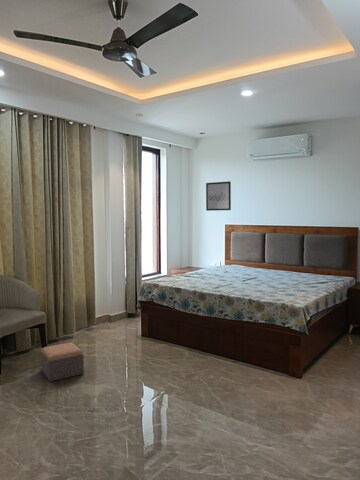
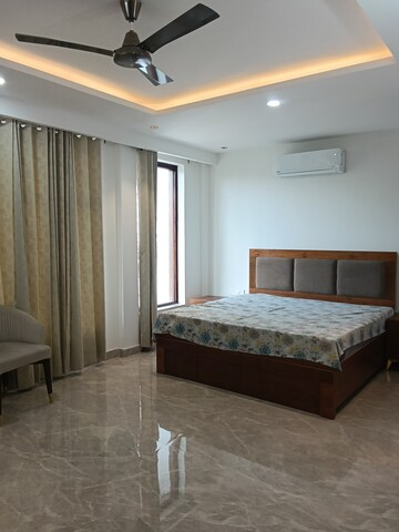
- footstool (62, 360)
- wall art (218, 196)
